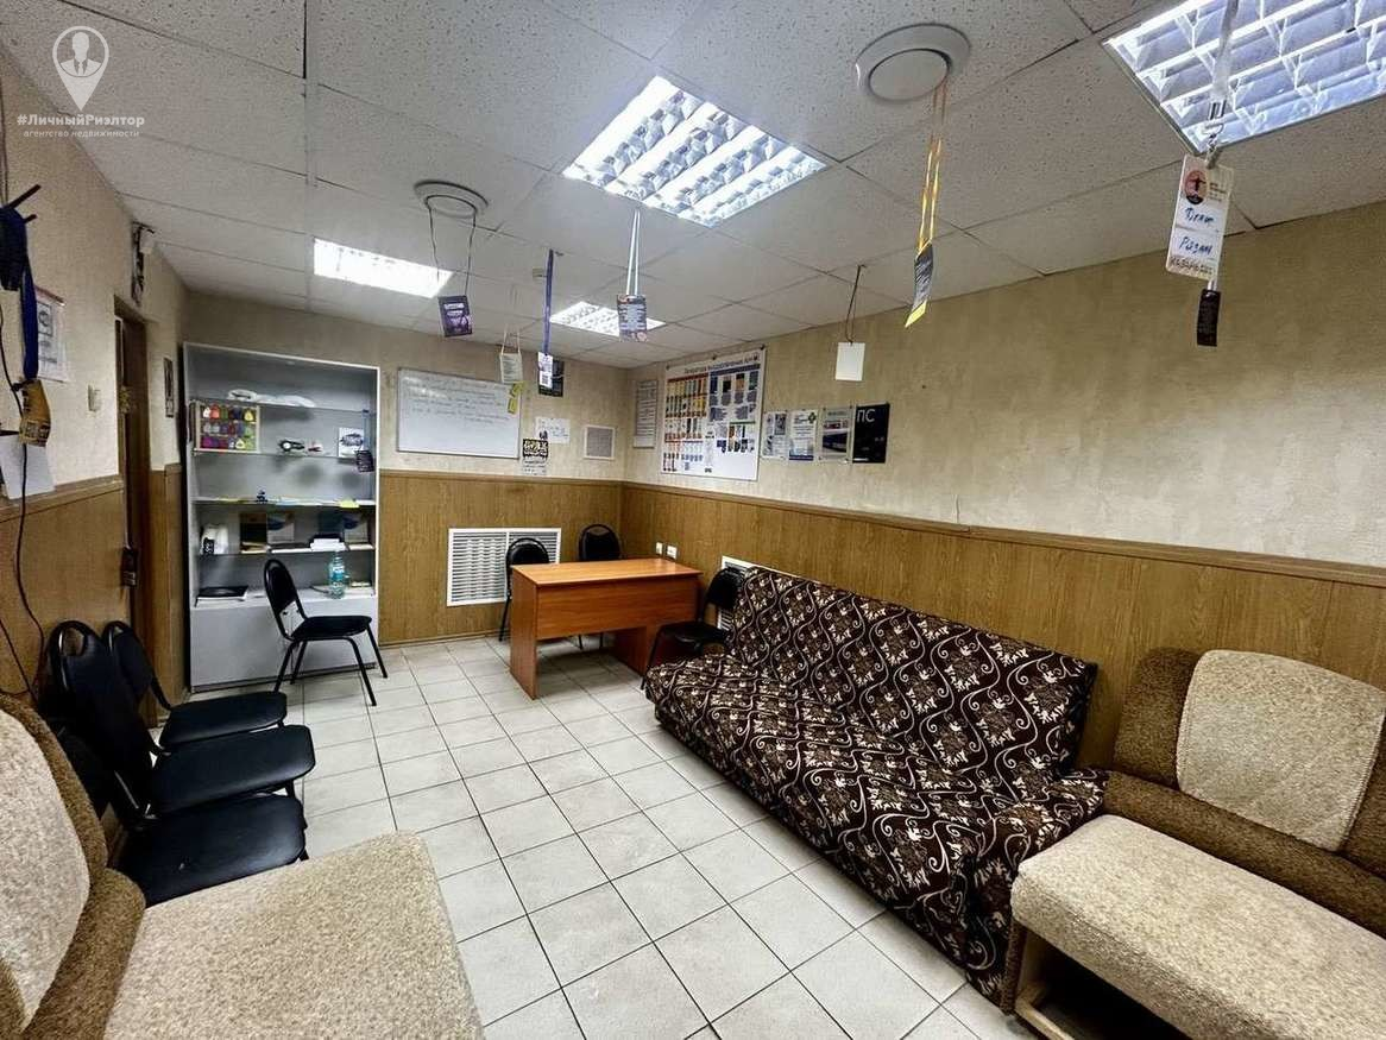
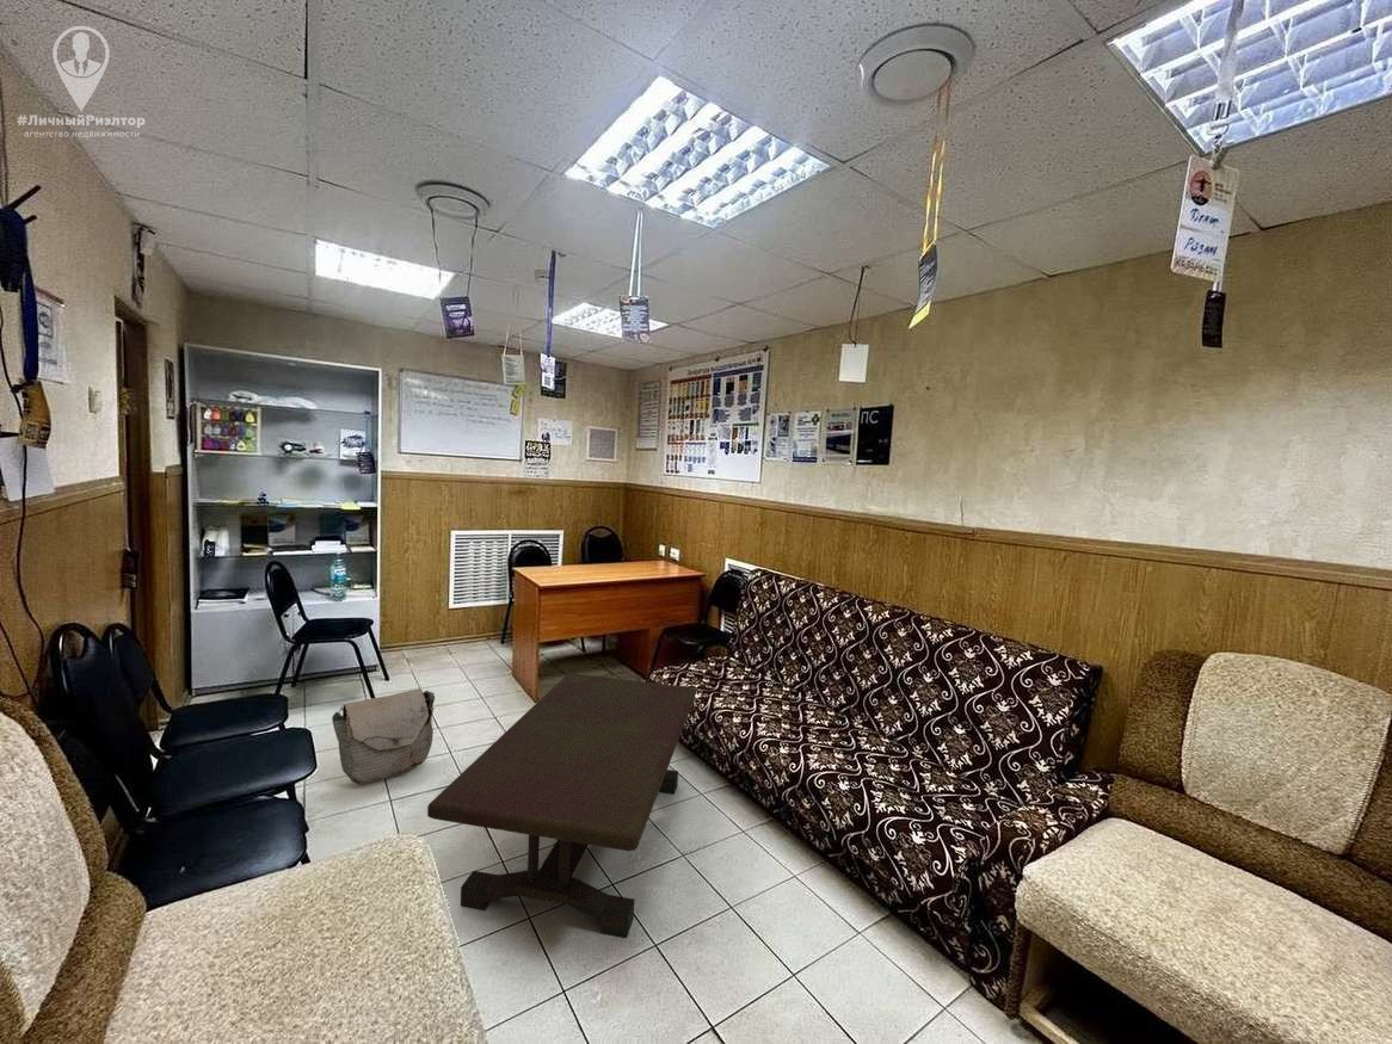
+ coffee table (590, 784)
+ bag (386, 737)
